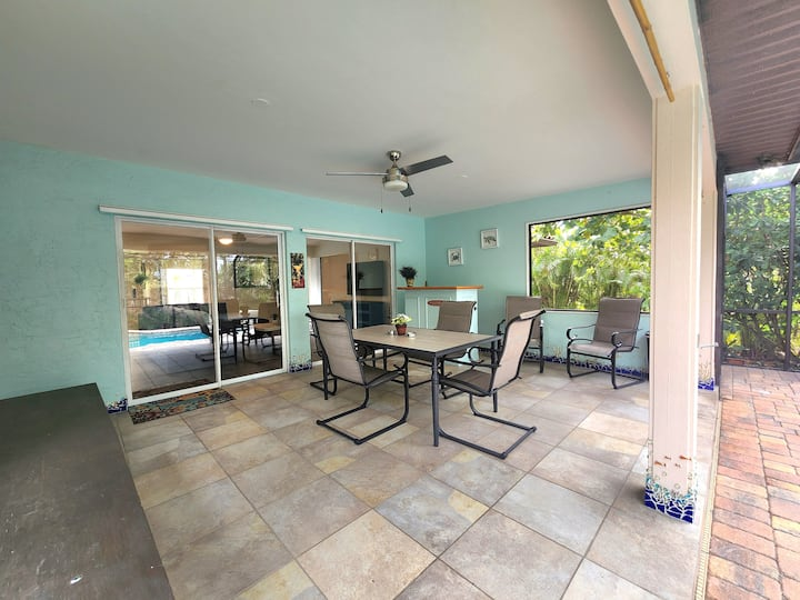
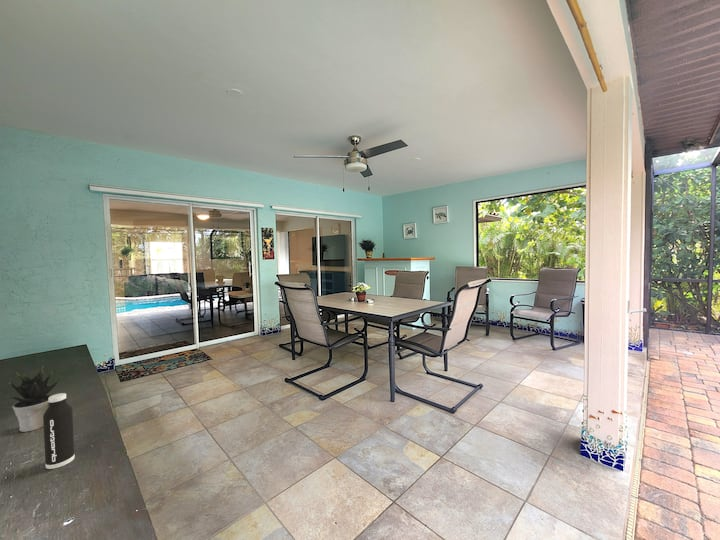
+ potted plant (36, 396)
+ water bottle (58, 429)
